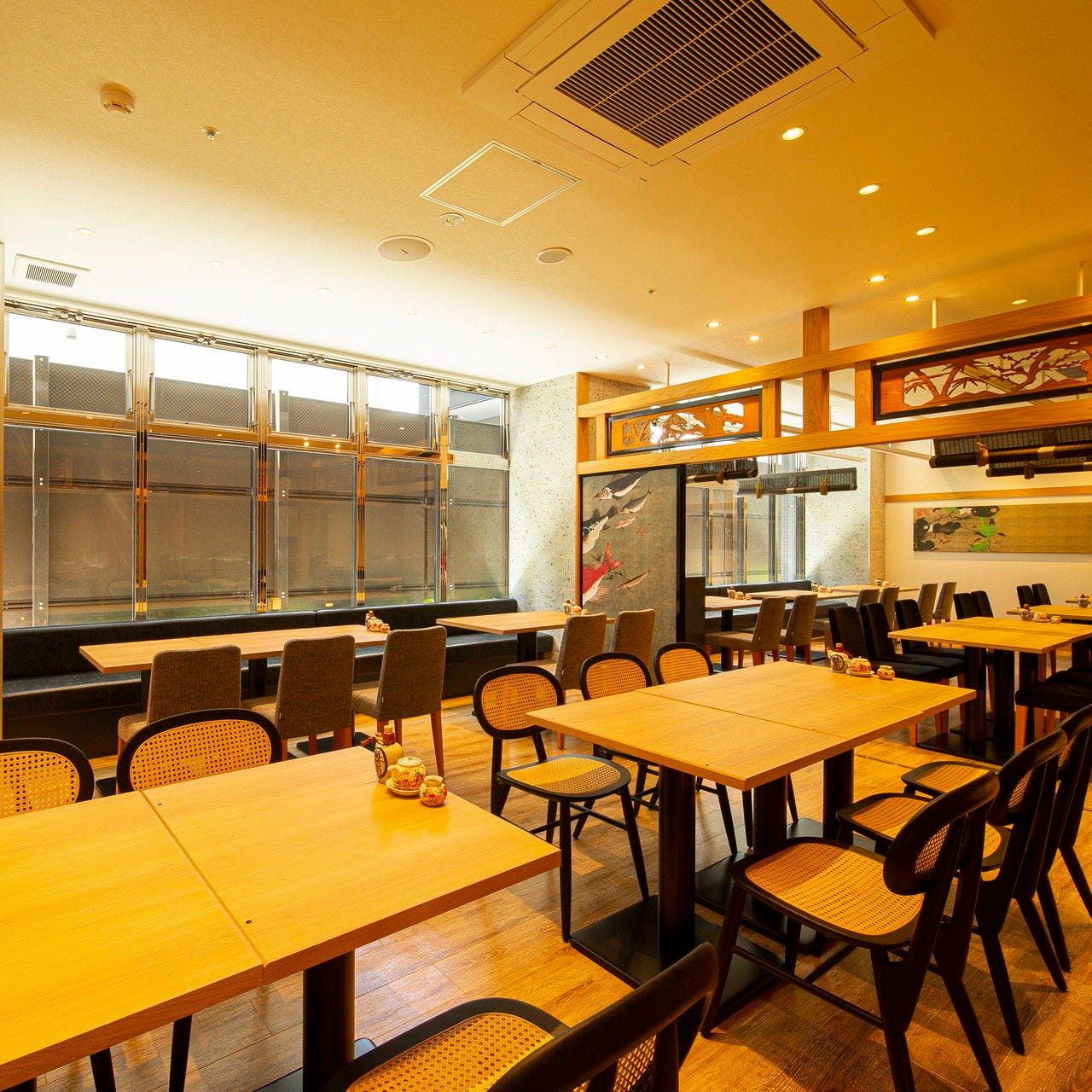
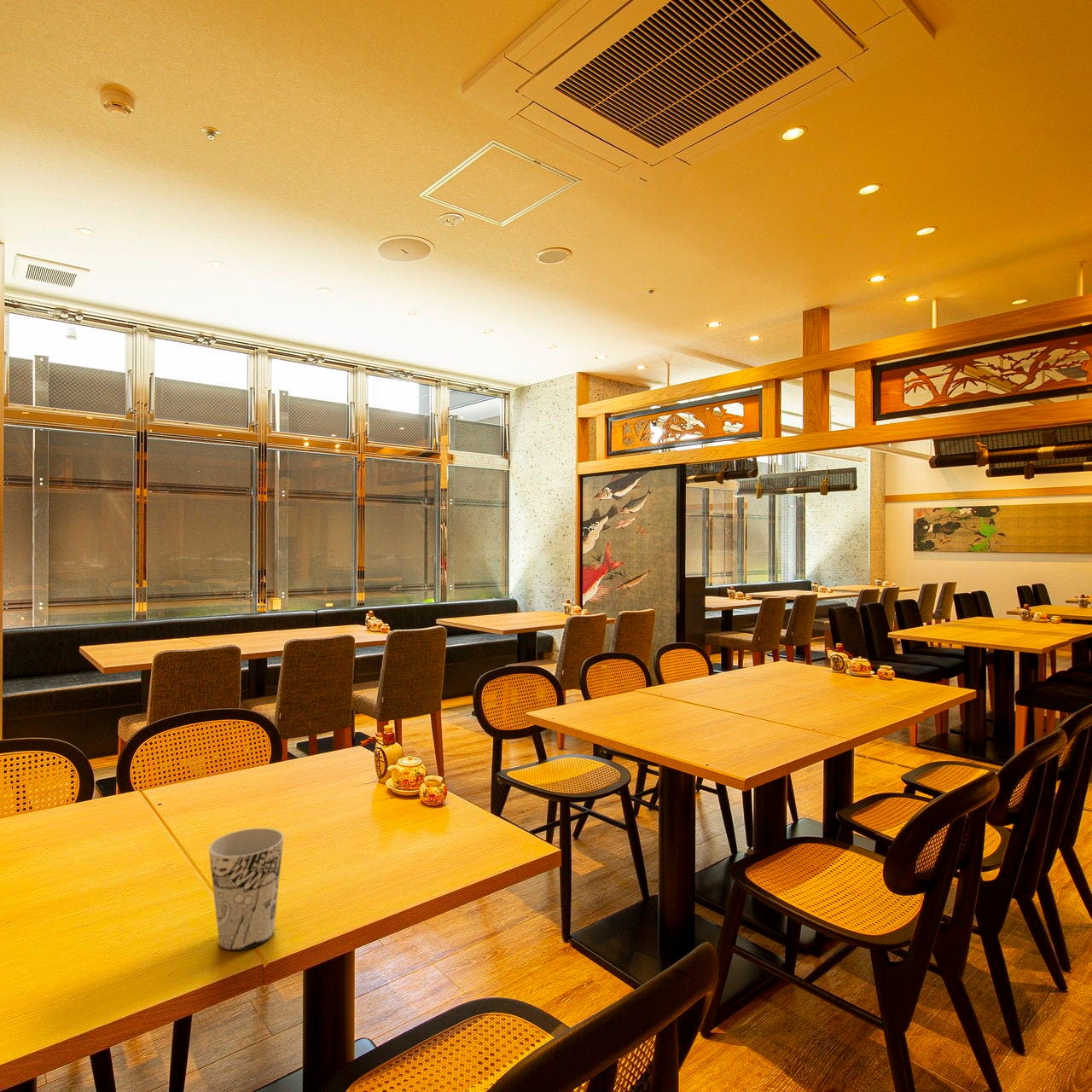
+ cup (247, 888)
